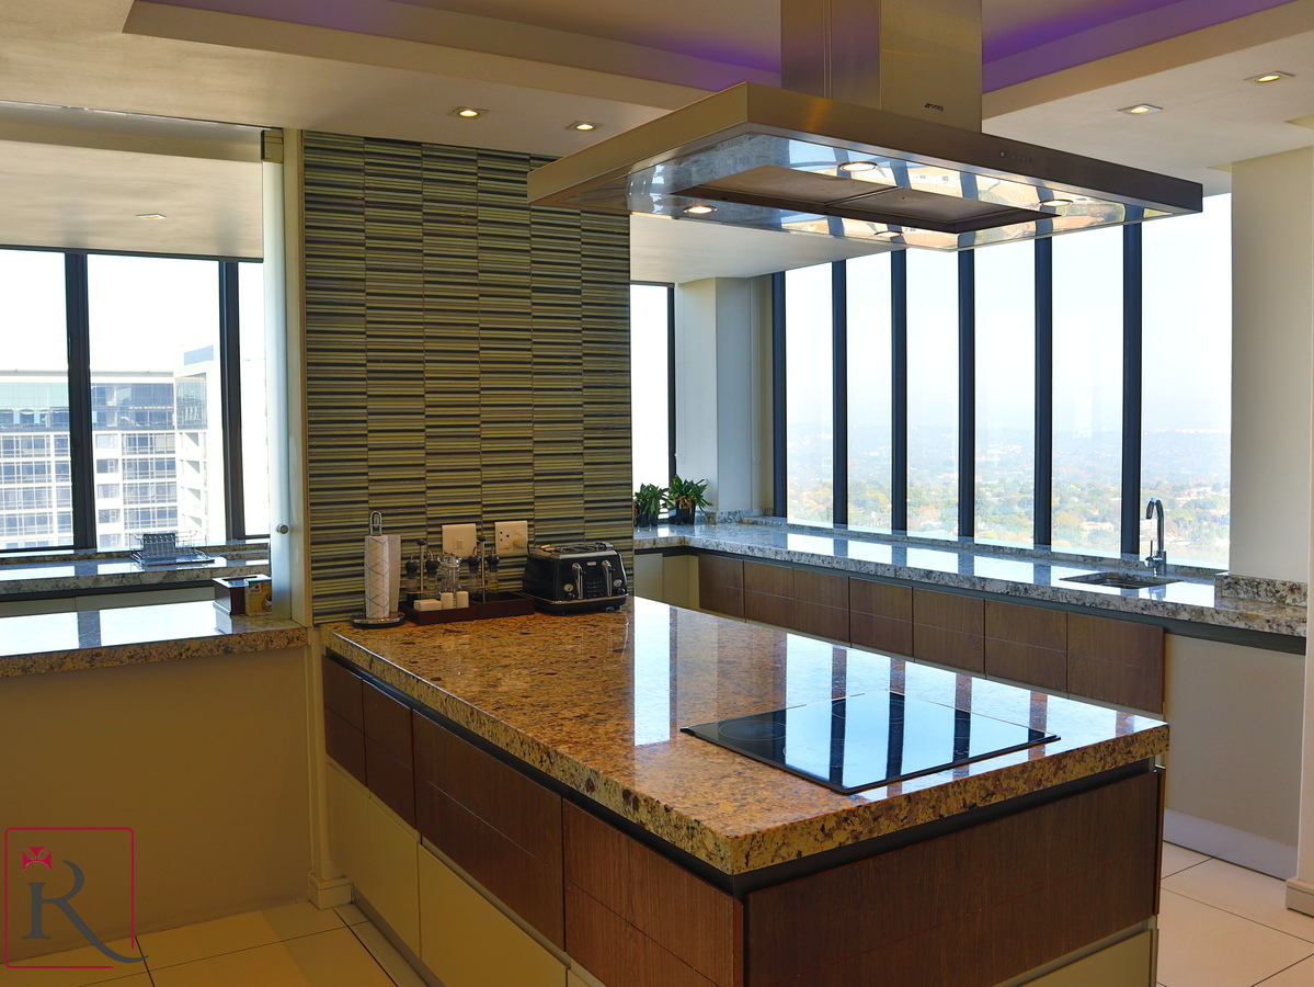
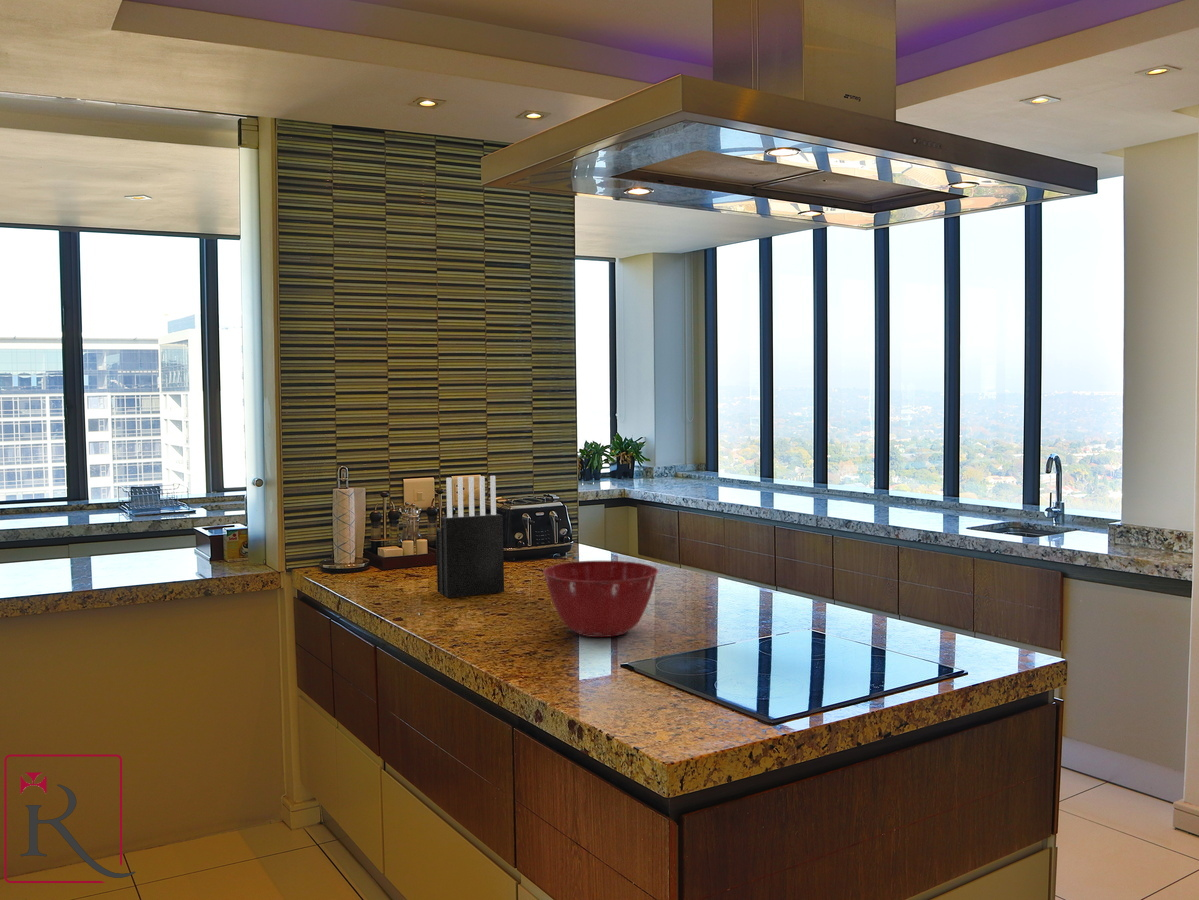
+ mixing bowl (601, 600)
+ knife block (468, 533)
